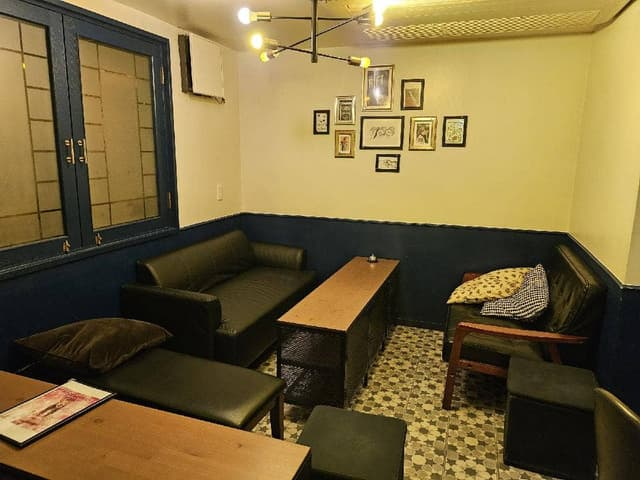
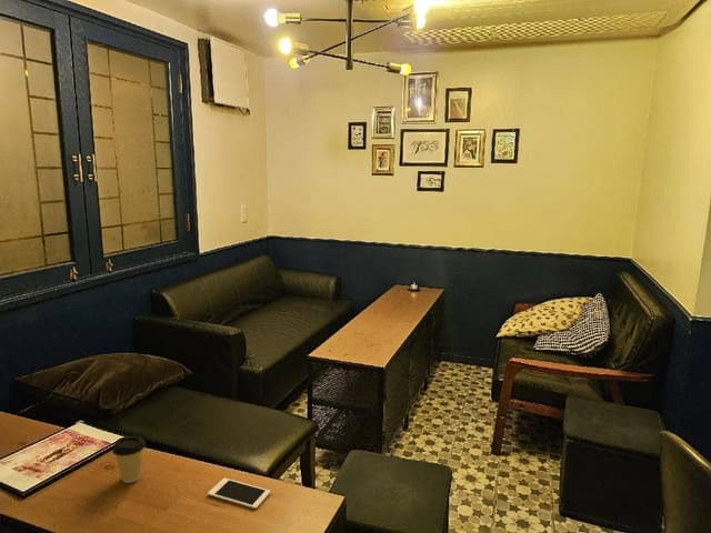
+ cell phone (239, 492)
+ coffee cup (130, 459)
